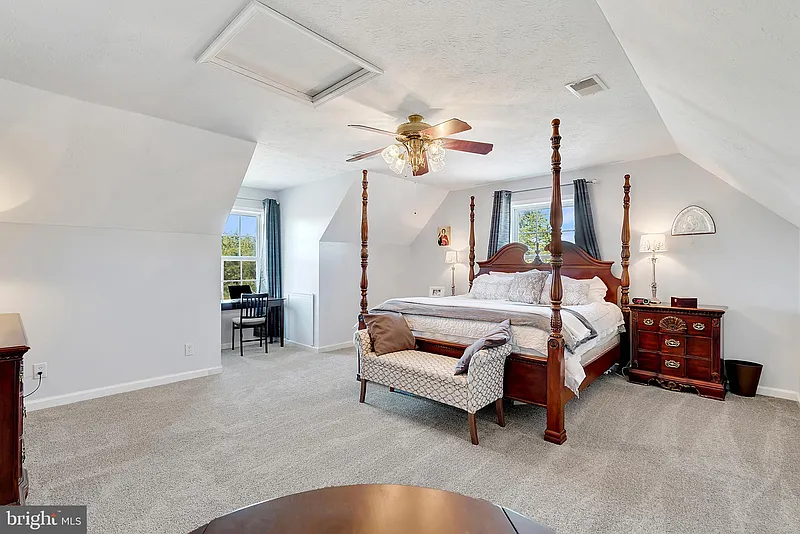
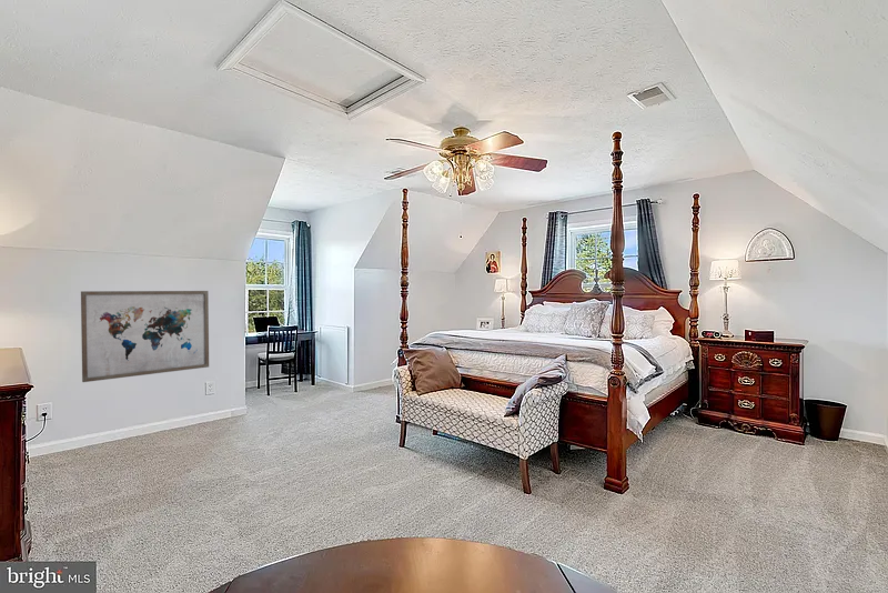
+ wall art (150, 332)
